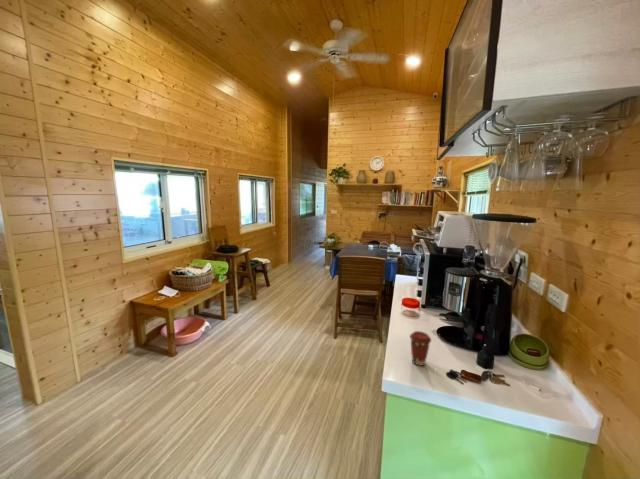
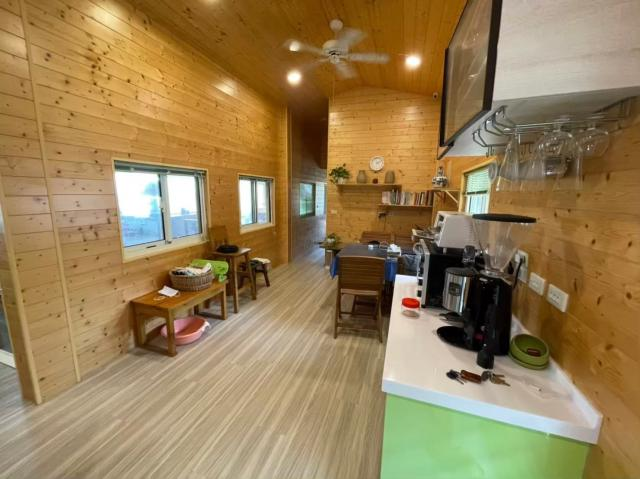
- coffee cup (419, 348)
